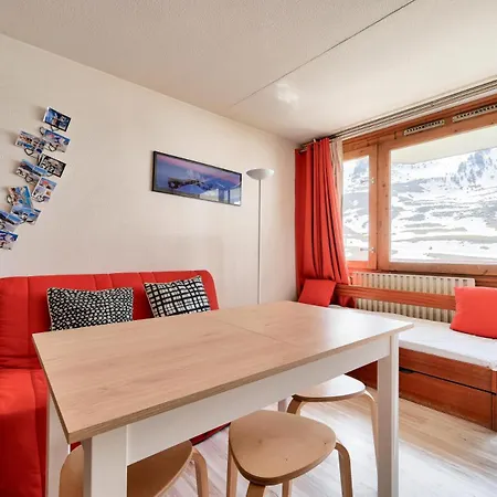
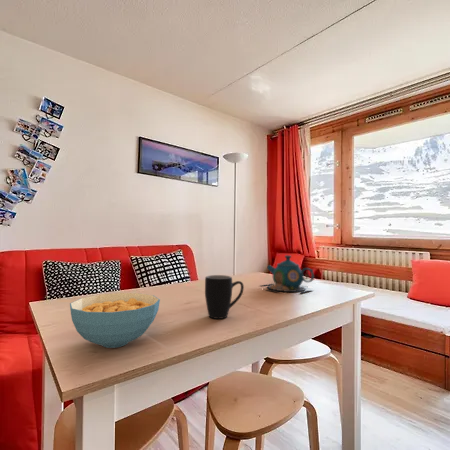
+ cereal bowl (116, 322)
+ teapot (287, 272)
+ mug (224, 296)
